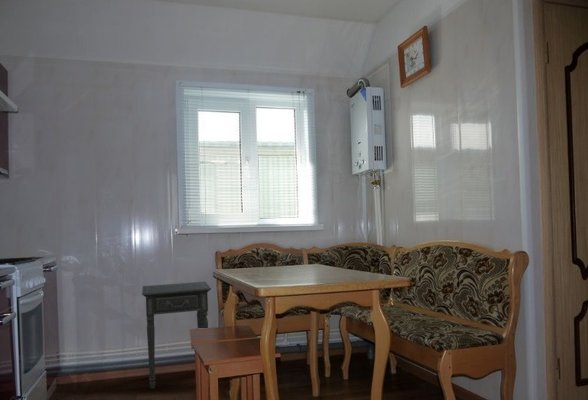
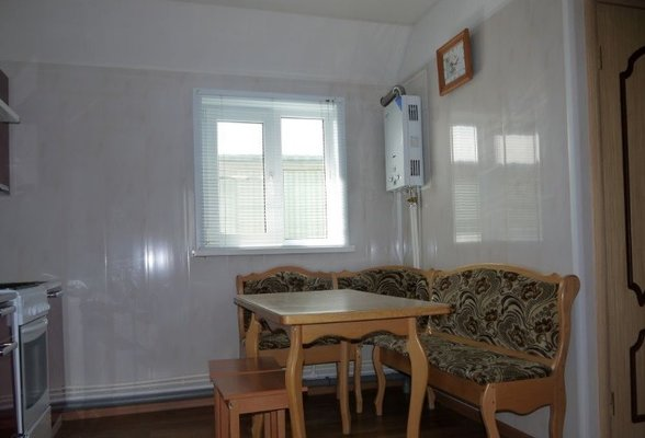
- side table (177, 312)
